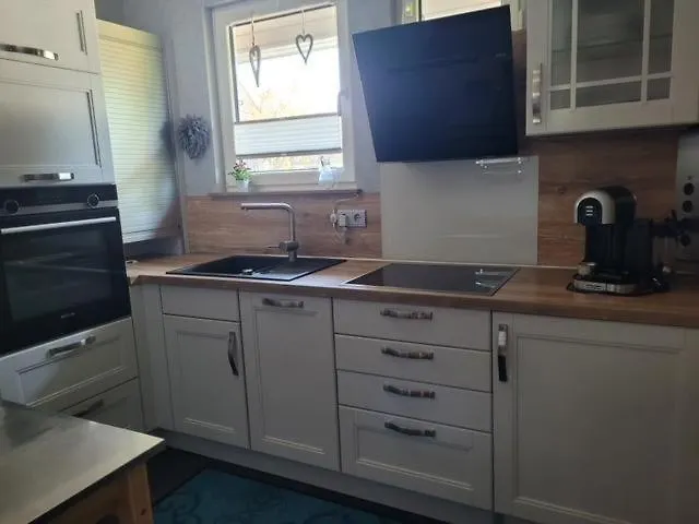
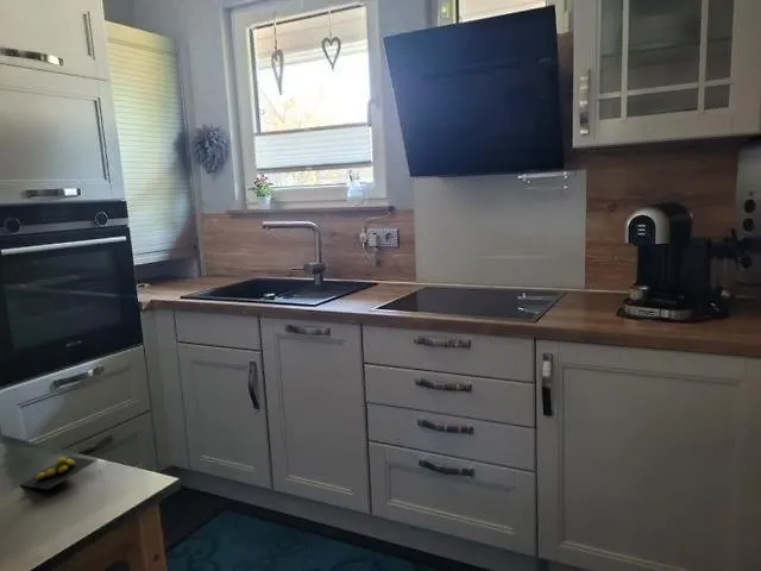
+ lemon (59, 468)
